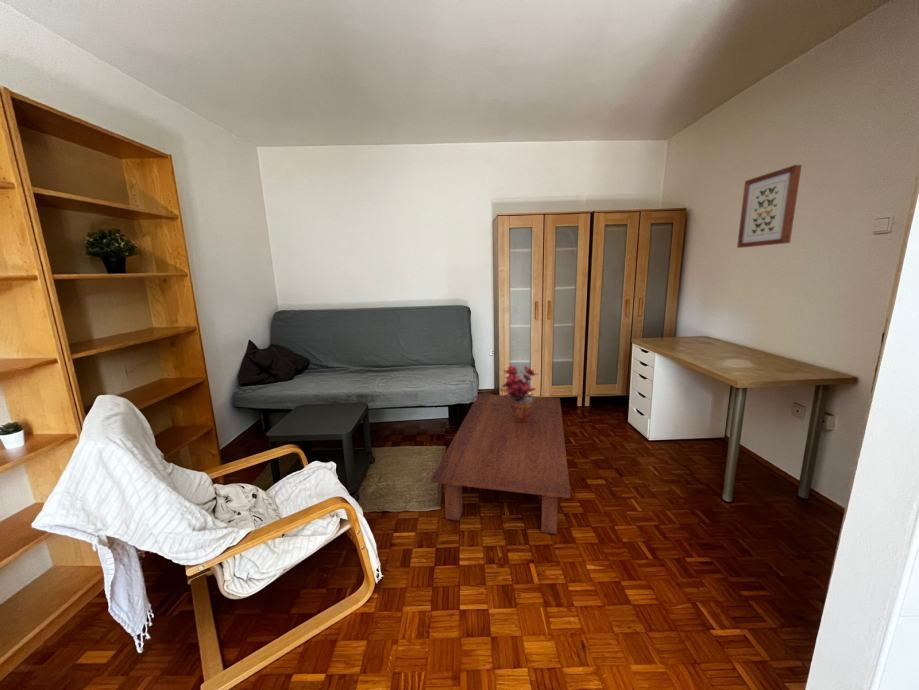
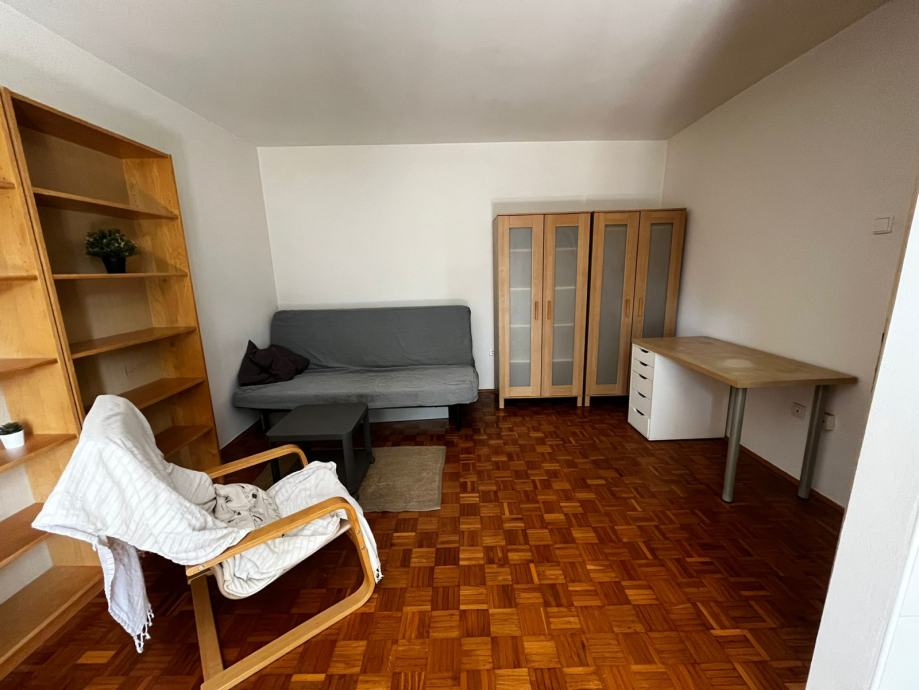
- coffee table (510, 447)
- potted plant (519, 394)
- wall art (766, 210)
